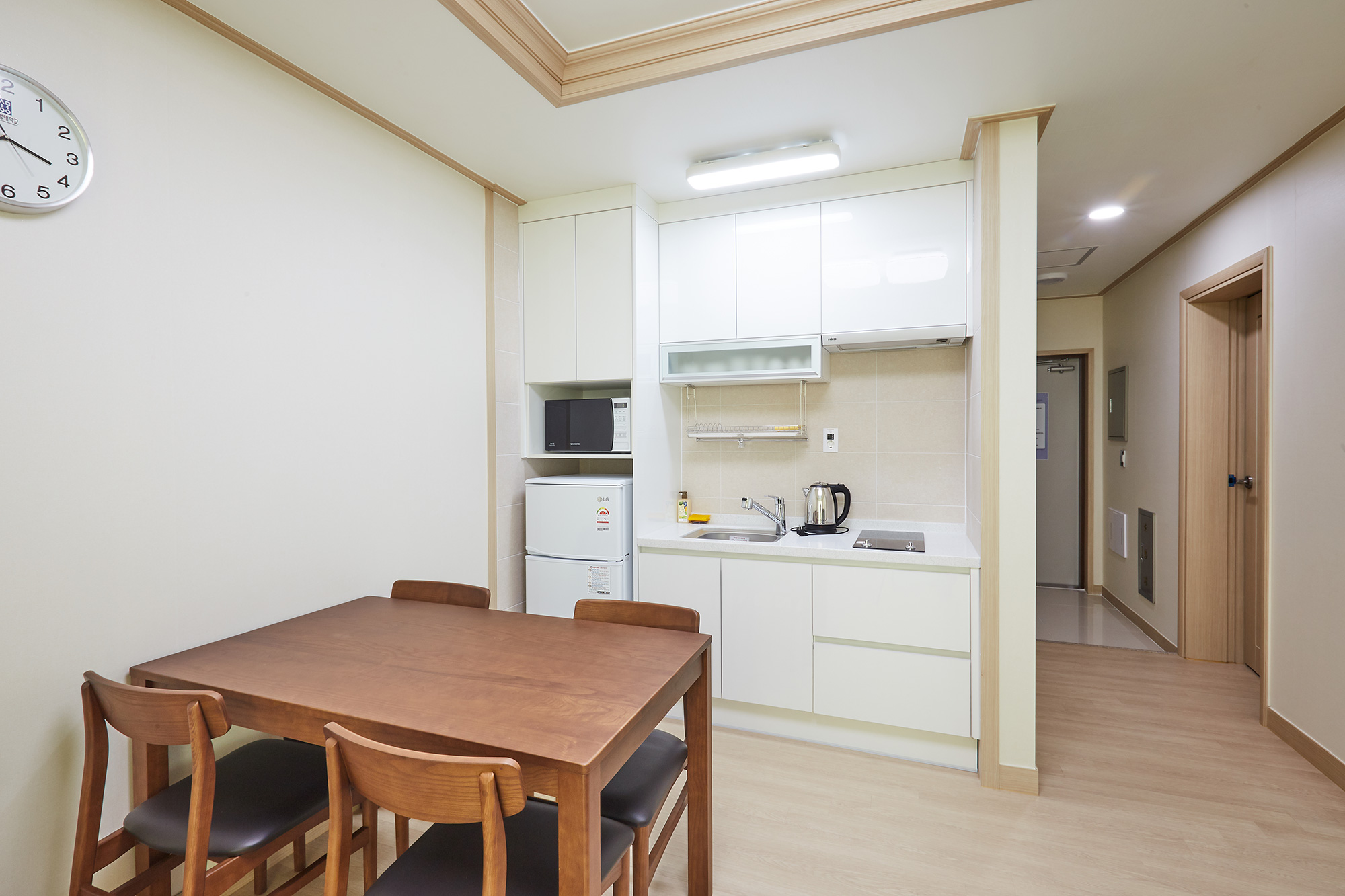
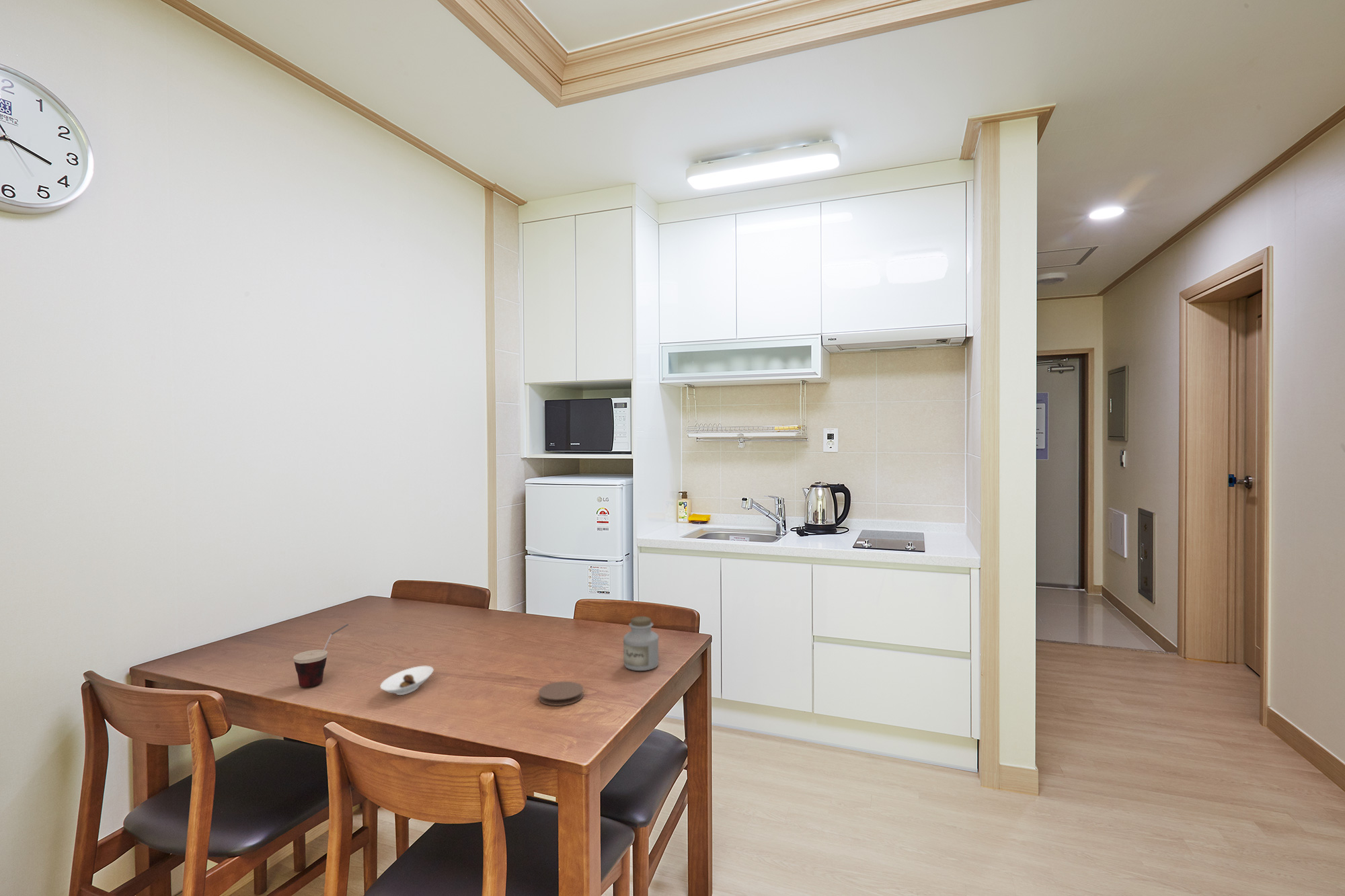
+ jar (641, 641)
+ coaster (561, 693)
+ saucer (408, 682)
+ cup (323, 655)
